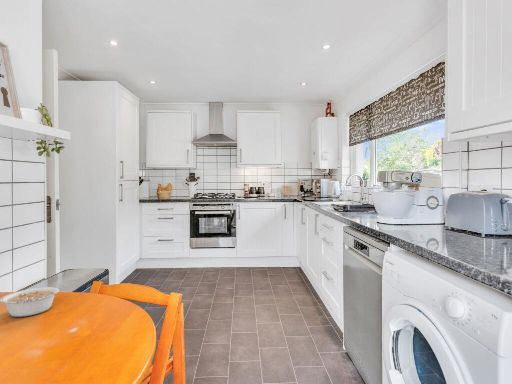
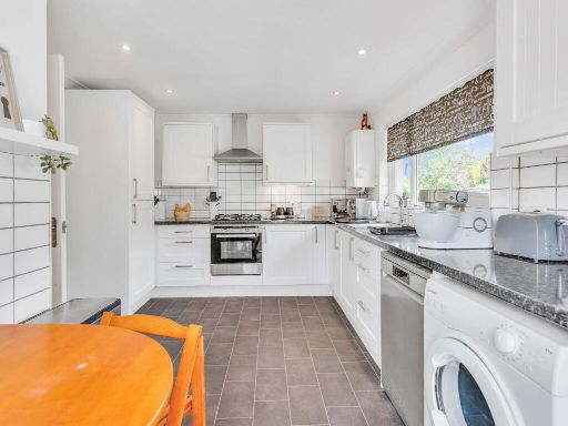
- legume (33, 300)
